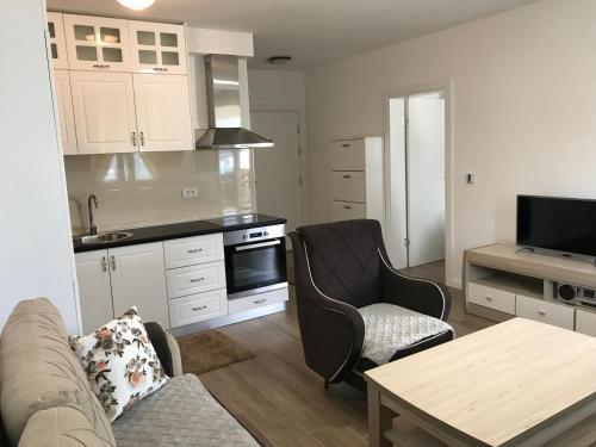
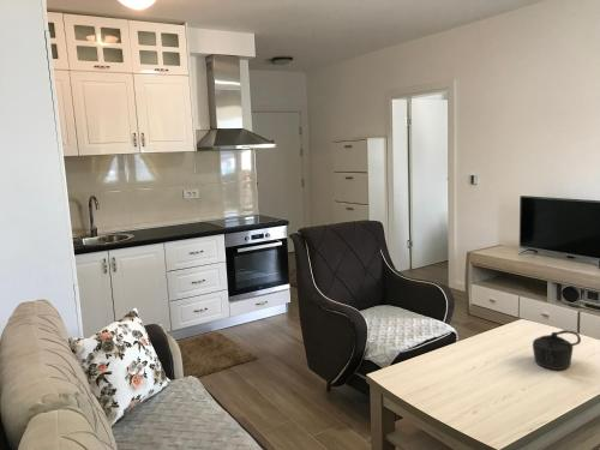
+ teapot (553, 350)
